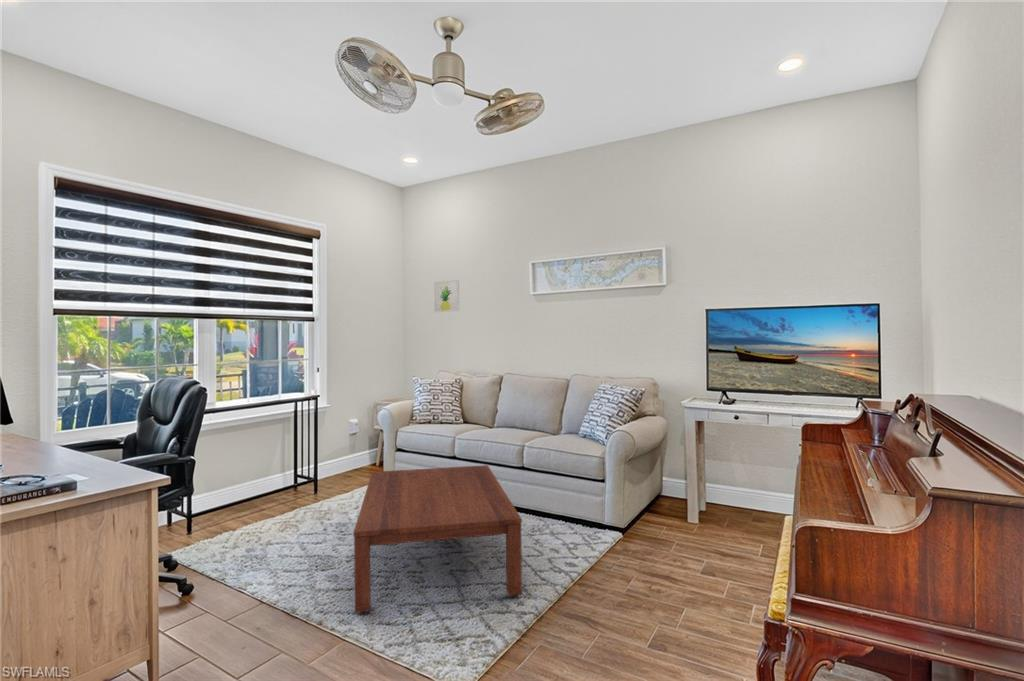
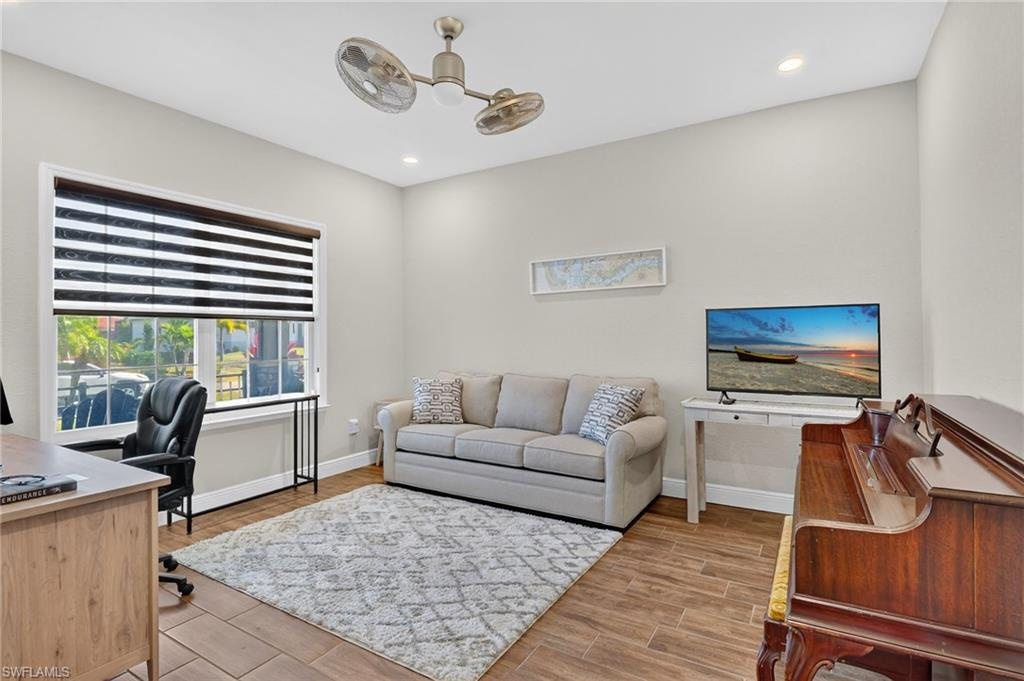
- coffee table (435, 523)
- wall art (446, 296)
